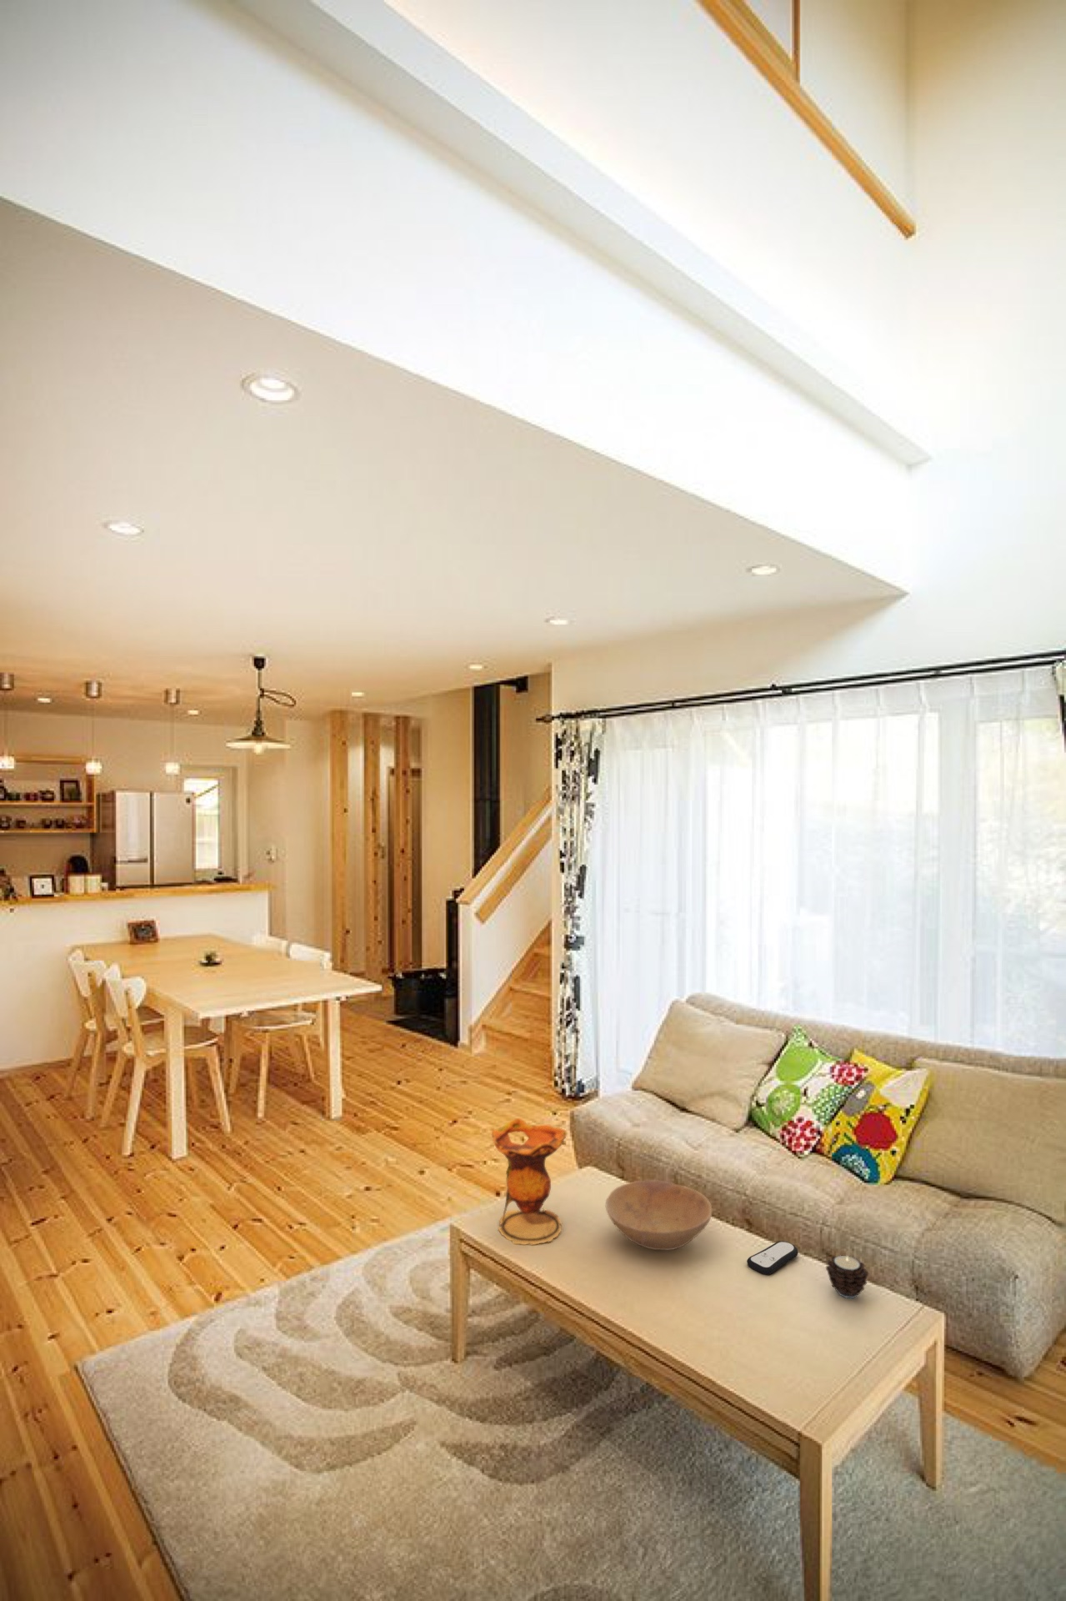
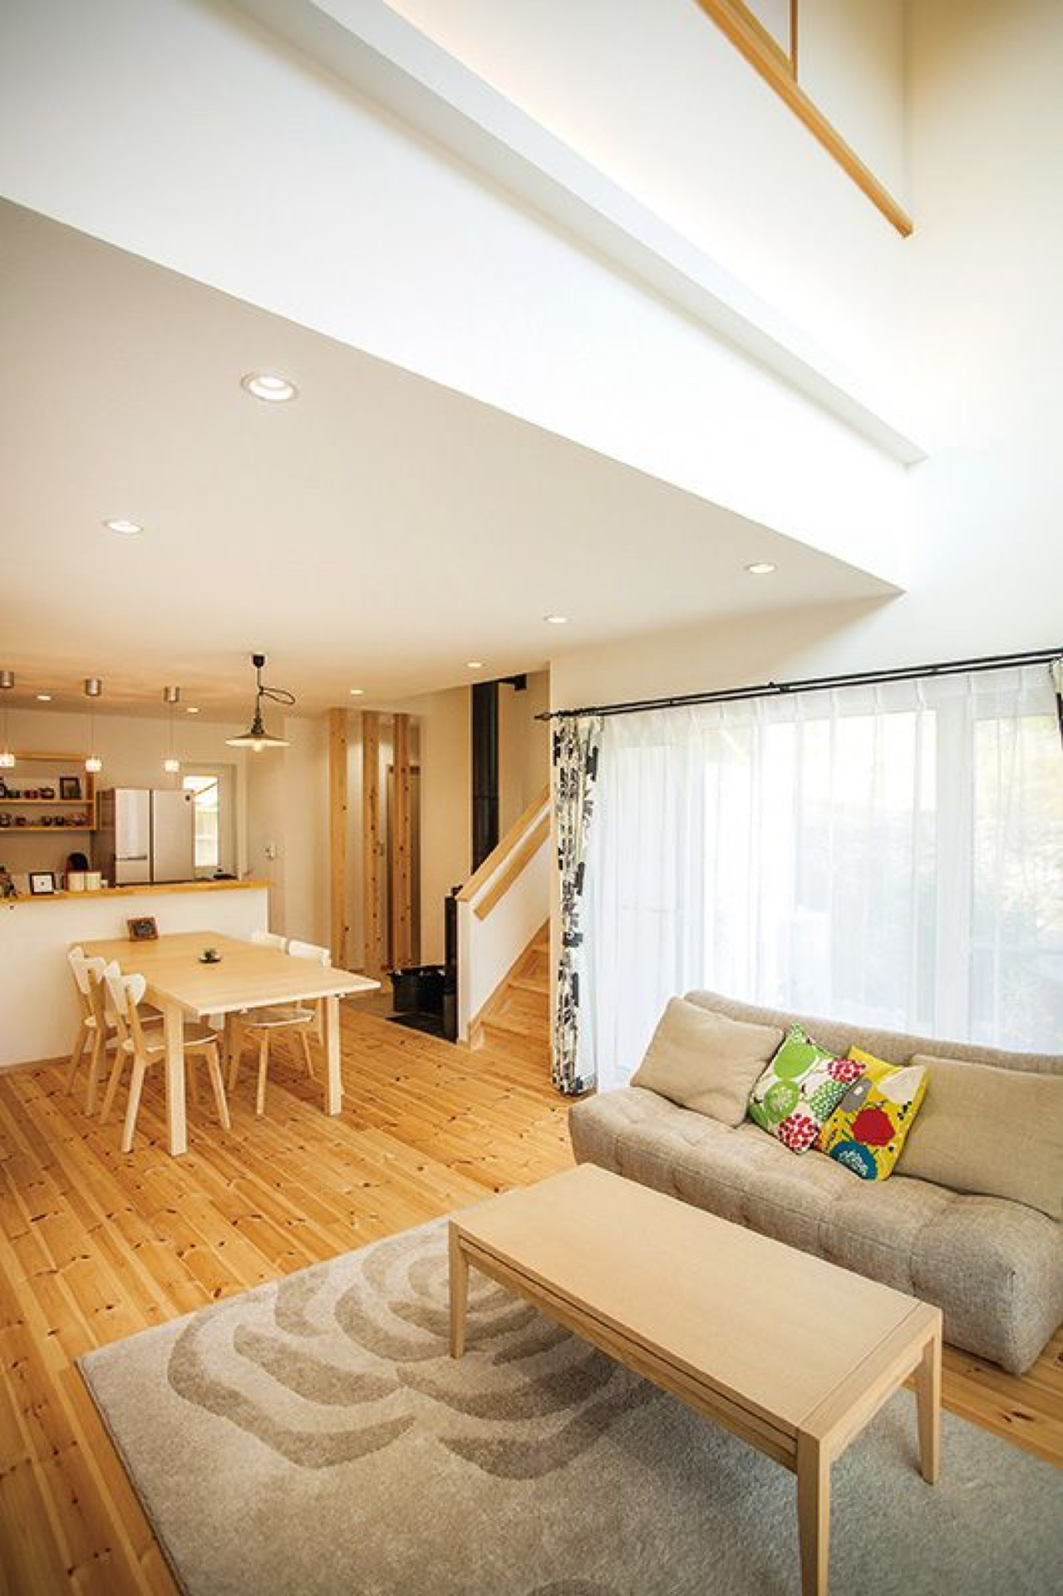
- vase (529, 1177)
- candle (847, 1274)
- remote control (773, 1257)
- bowl (658, 1221)
